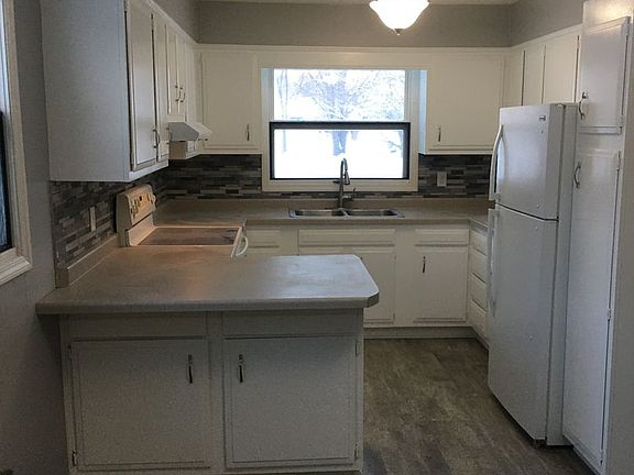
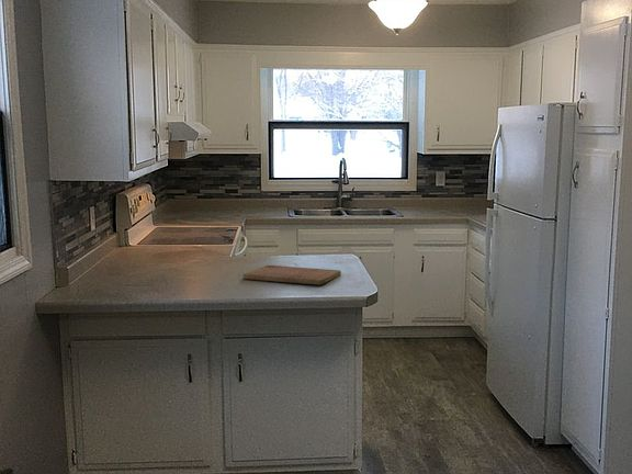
+ cutting board (292, 274)
